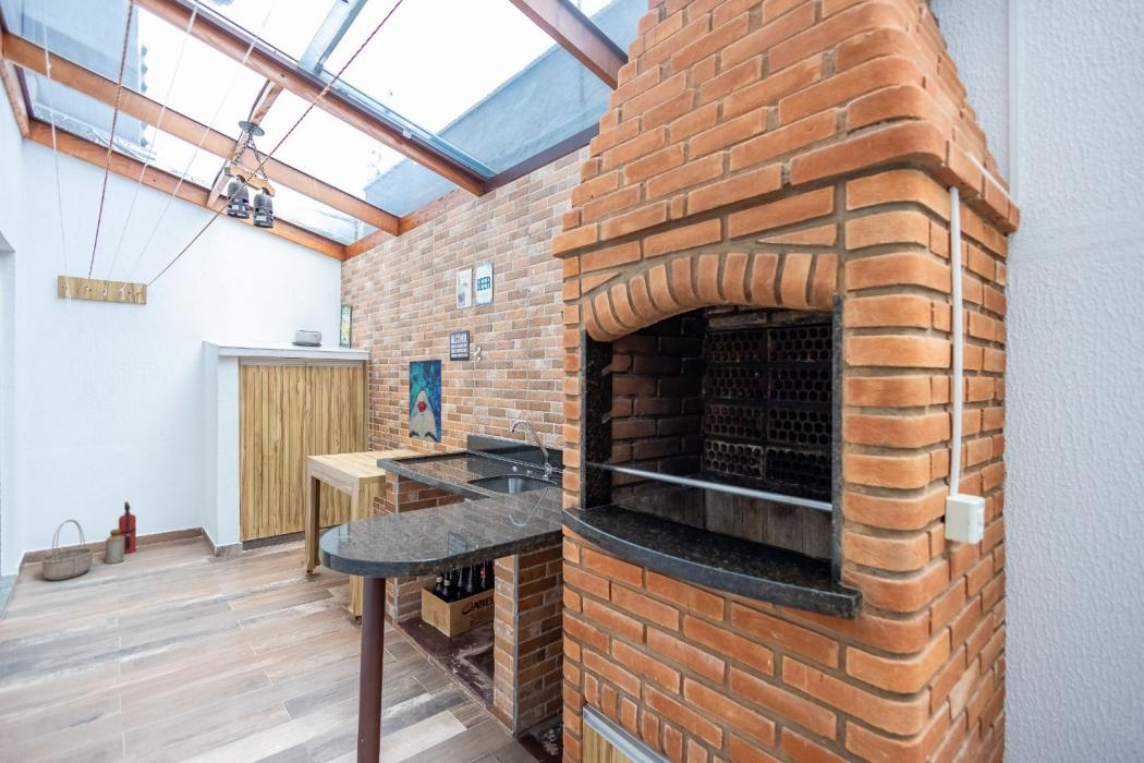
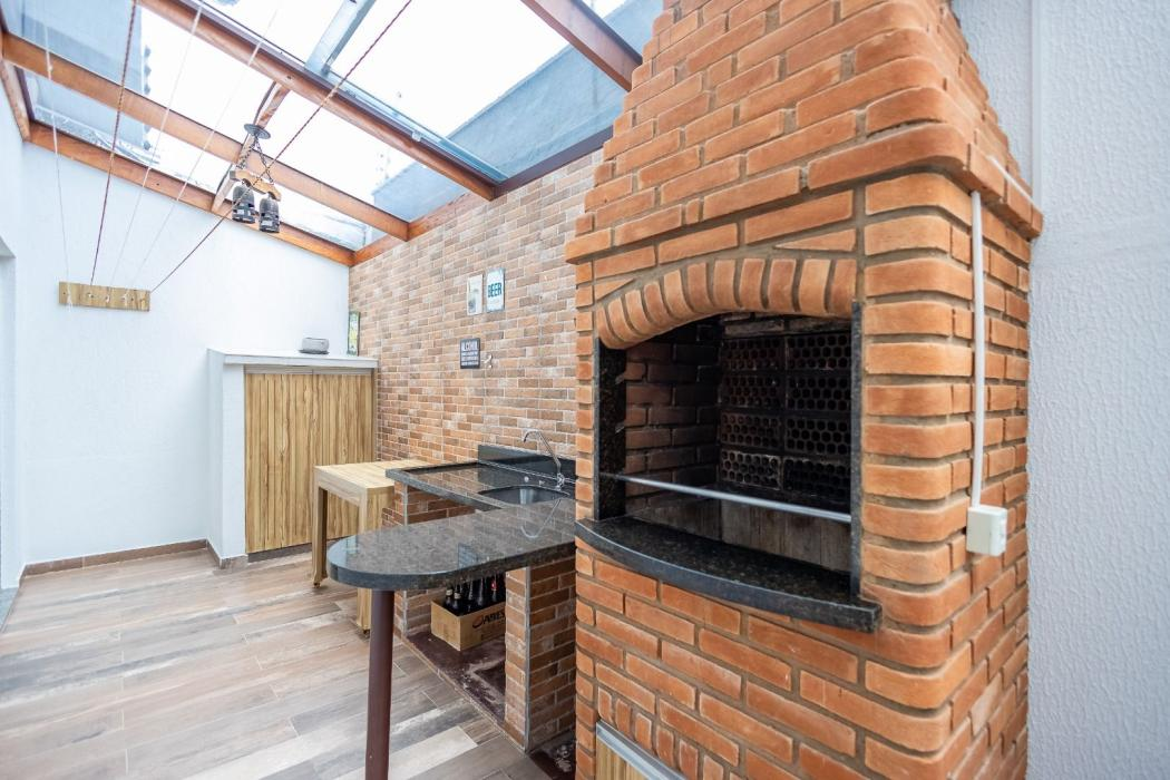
- basket (68, 549)
- wall art (424, 400)
- fire extinguisher (126, 528)
- bottle (114, 545)
